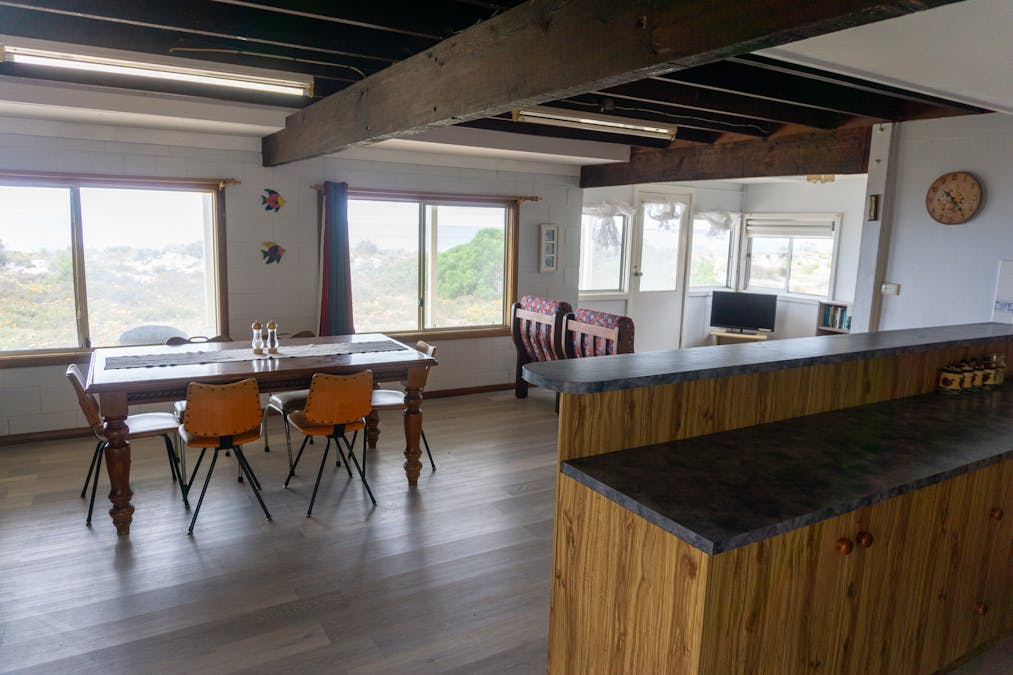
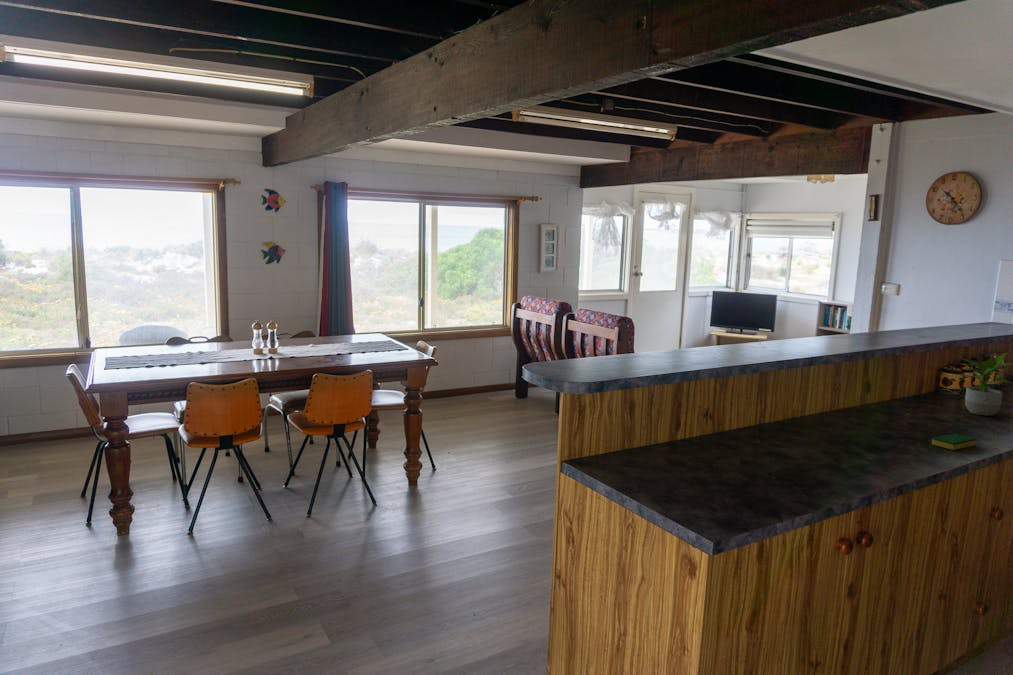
+ potted plant (986, 381)
+ dish sponge (953, 441)
